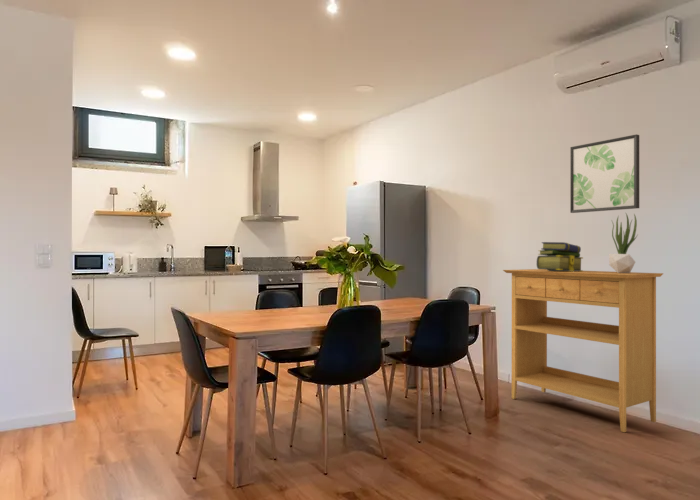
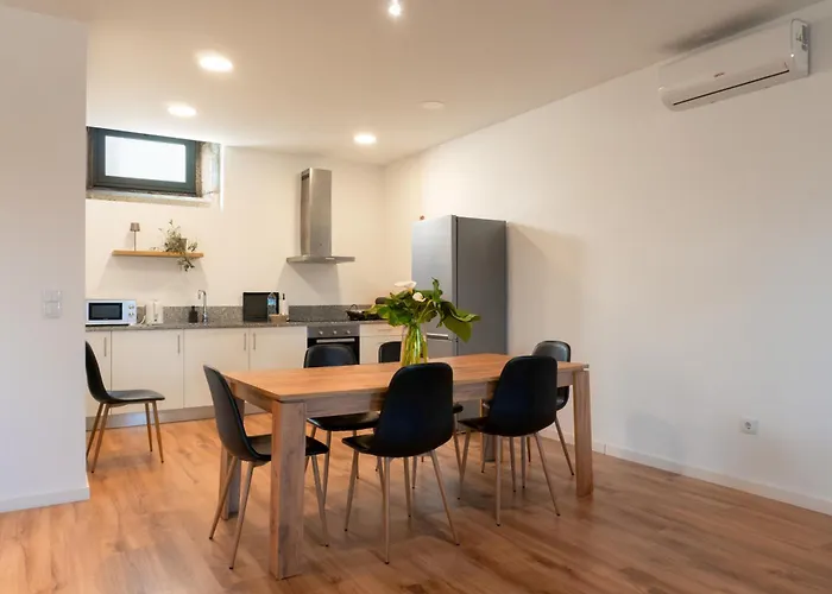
- potted plant (624, 242)
- console table (578, 338)
- wall art (603, 176)
- stack of books (559, 256)
